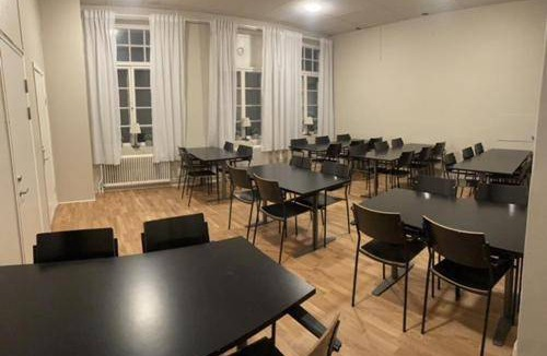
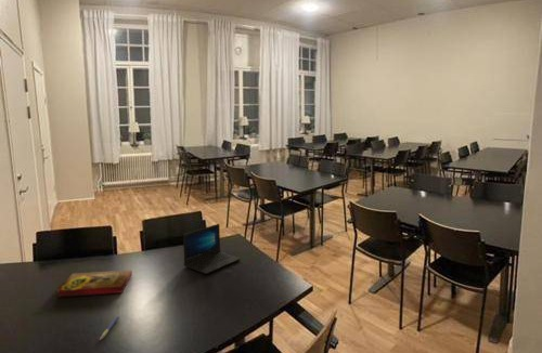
+ laptop (212, 247)
+ book (96, 283)
+ pen (109, 327)
